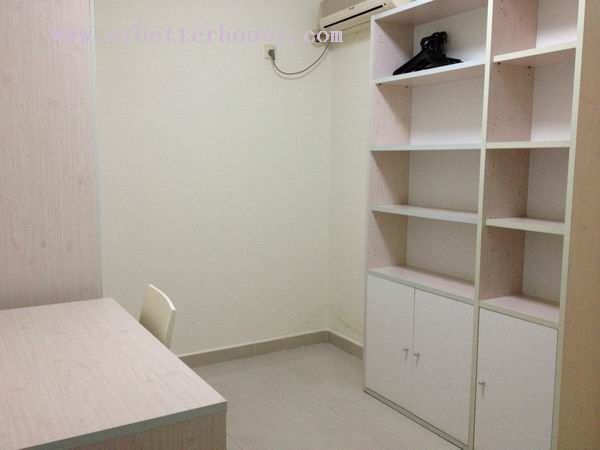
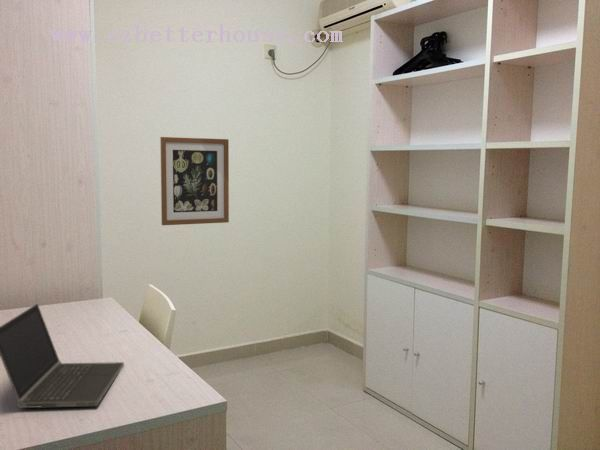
+ laptop computer (57, 355)
+ wall art (195, 181)
